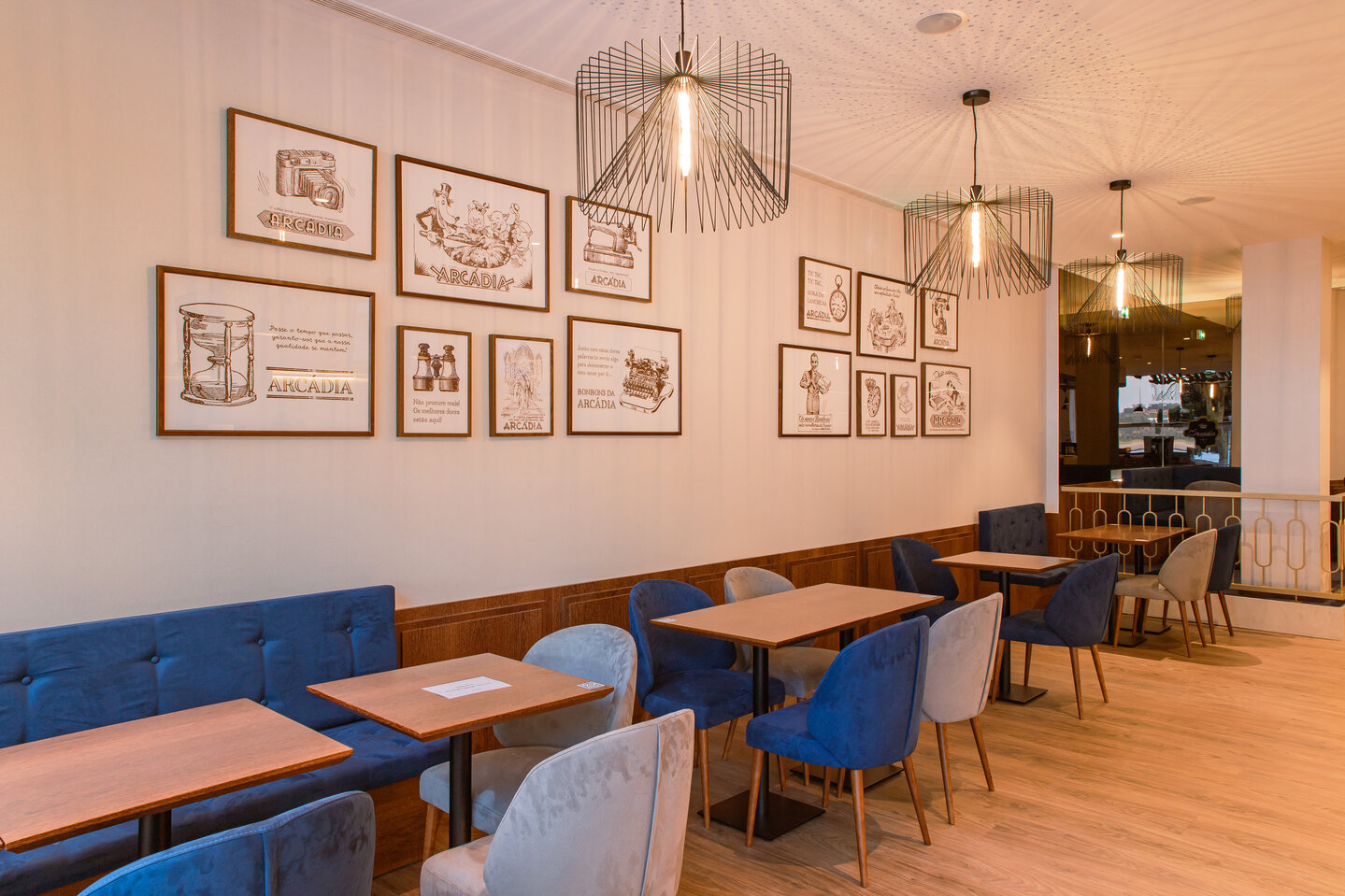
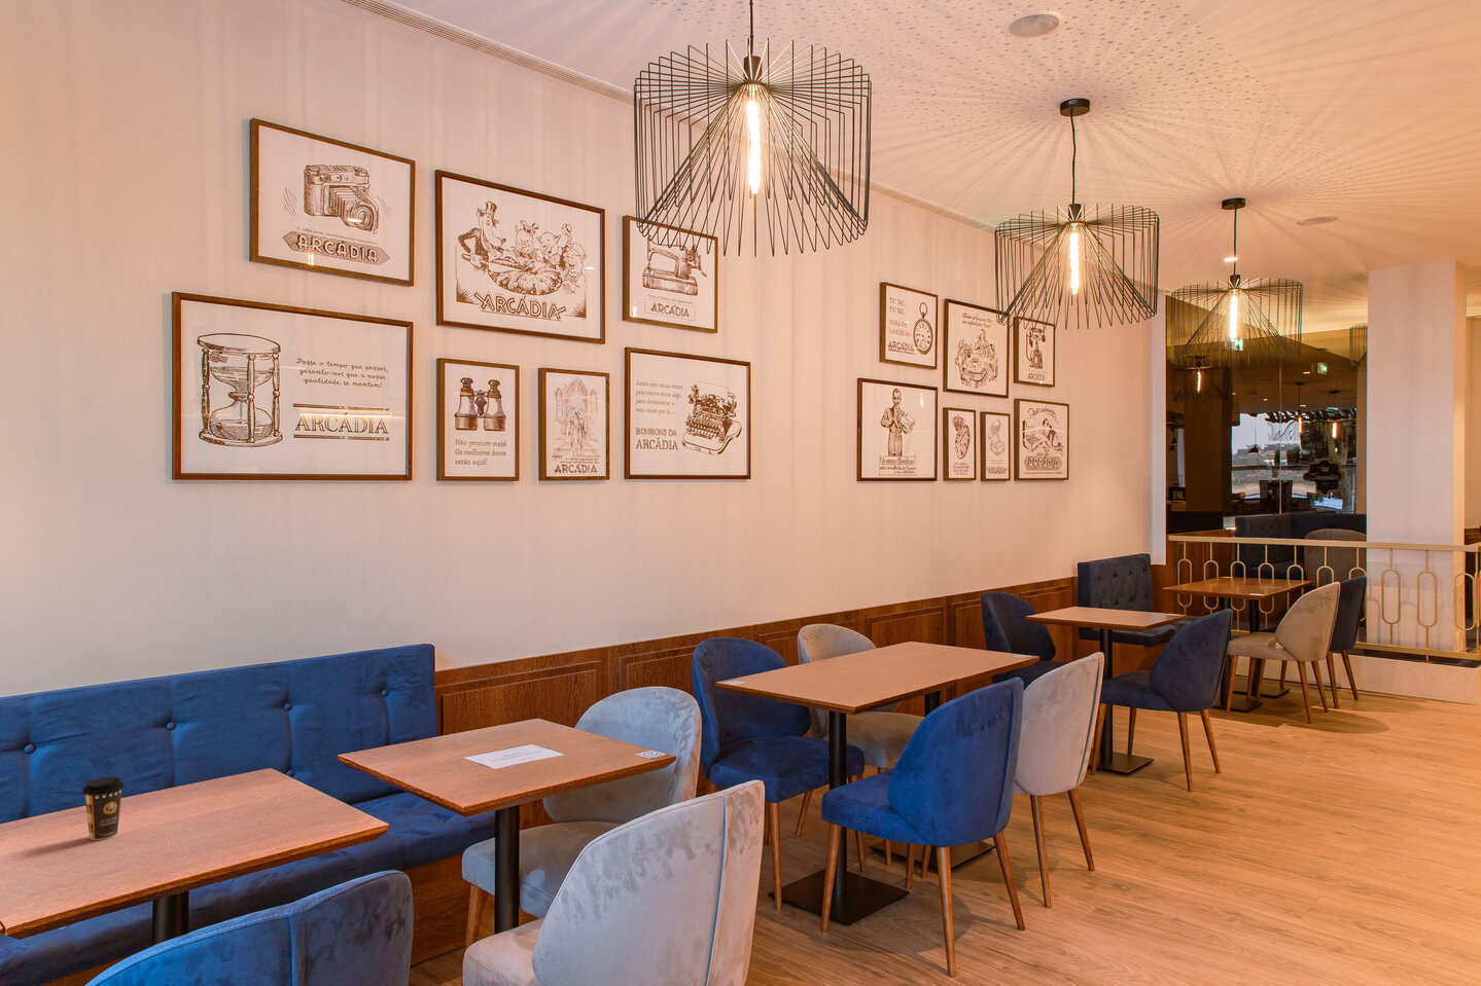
+ coffee cup (102, 808)
